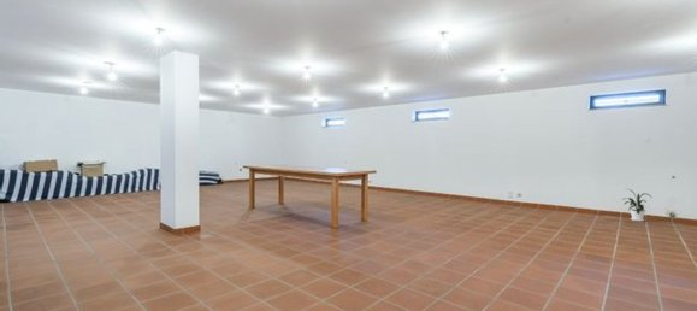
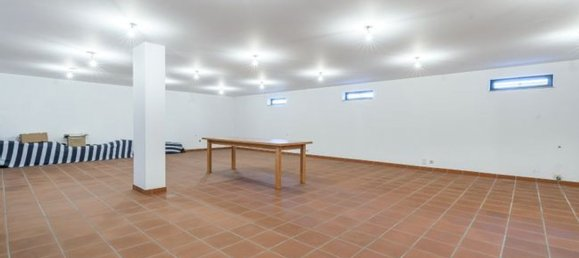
- house plant (636, 205)
